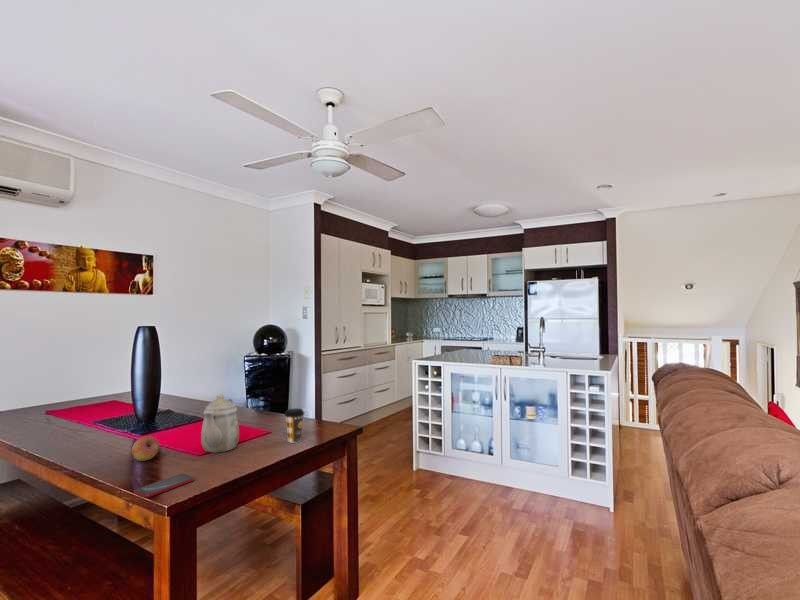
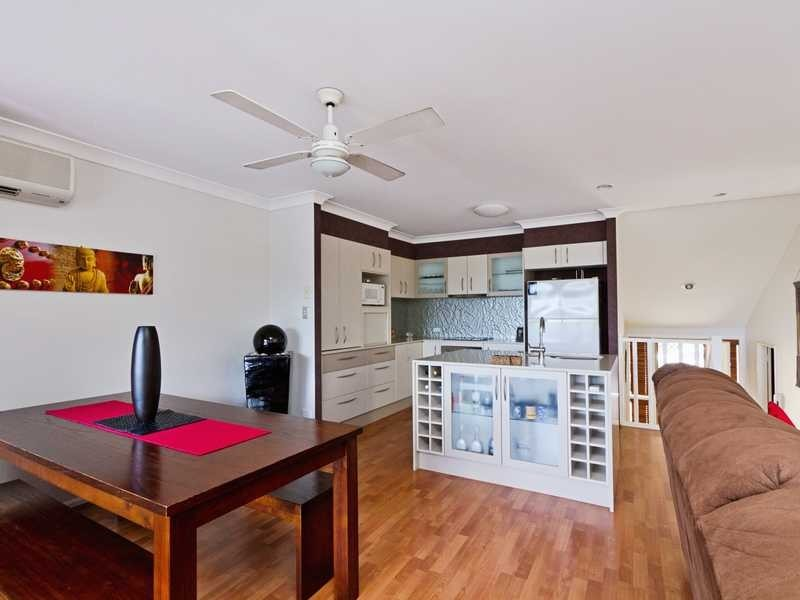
- teapot (220, 421)
- coffee cup (294, 425)
- smartphone (165, 484)
- fruit (145, 448)
